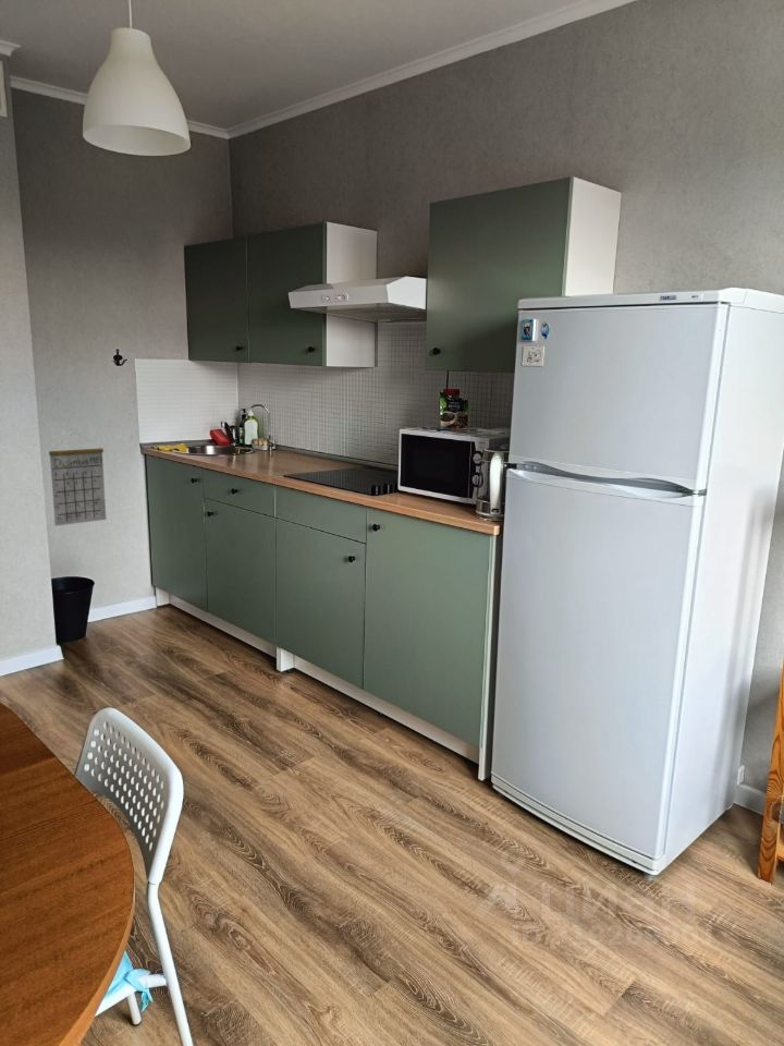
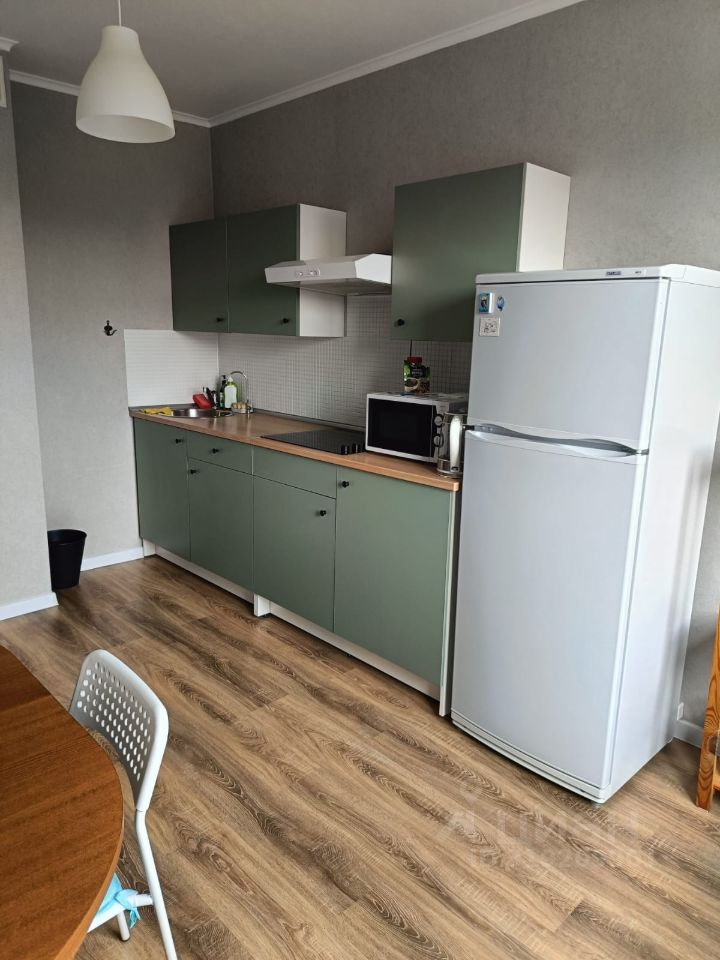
- calendar (77, 477)
